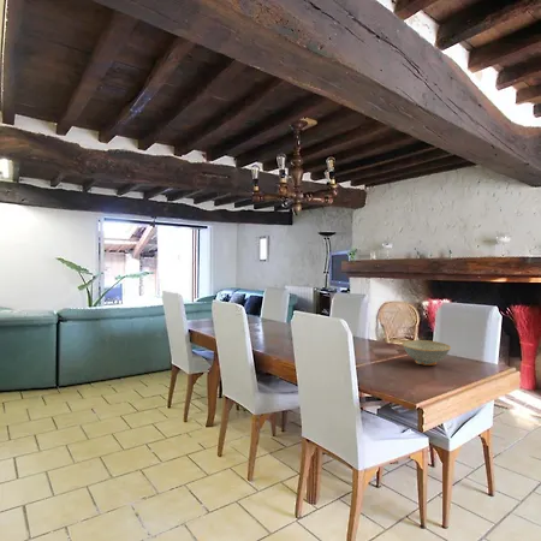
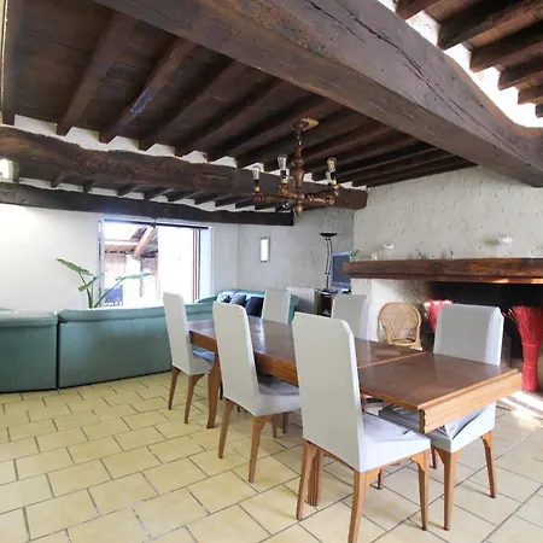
- dish (424, 353)
